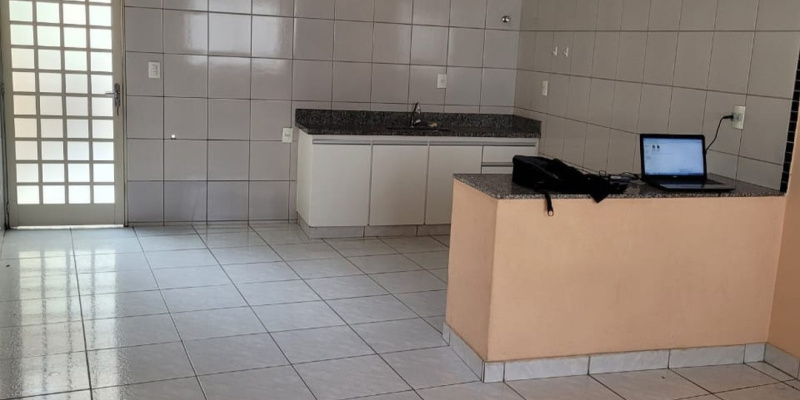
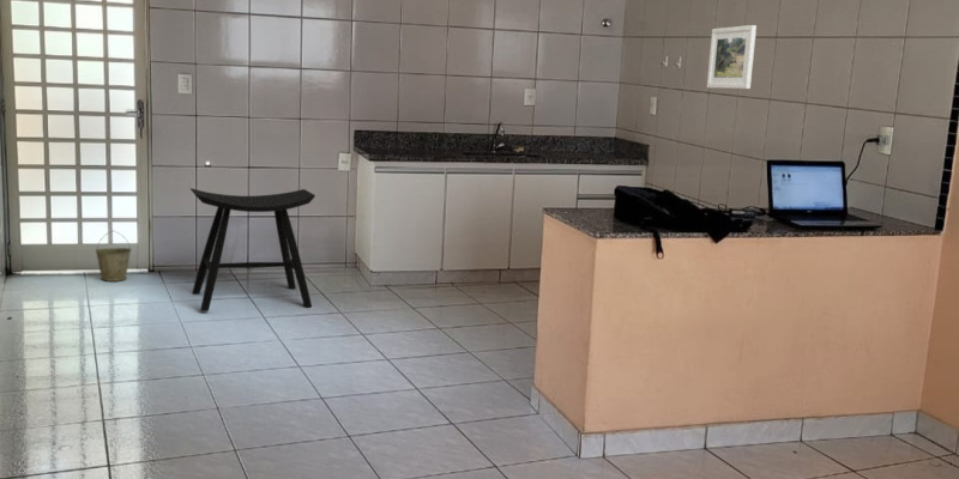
+ bucket (113, 254)
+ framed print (730, 57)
+ stool (252, 262)
